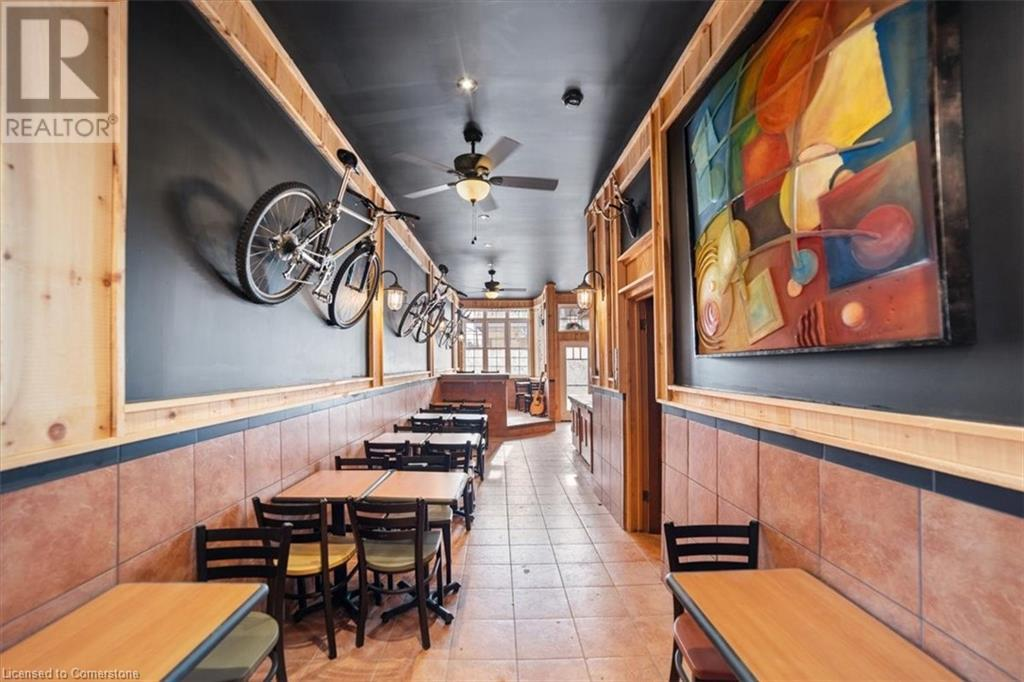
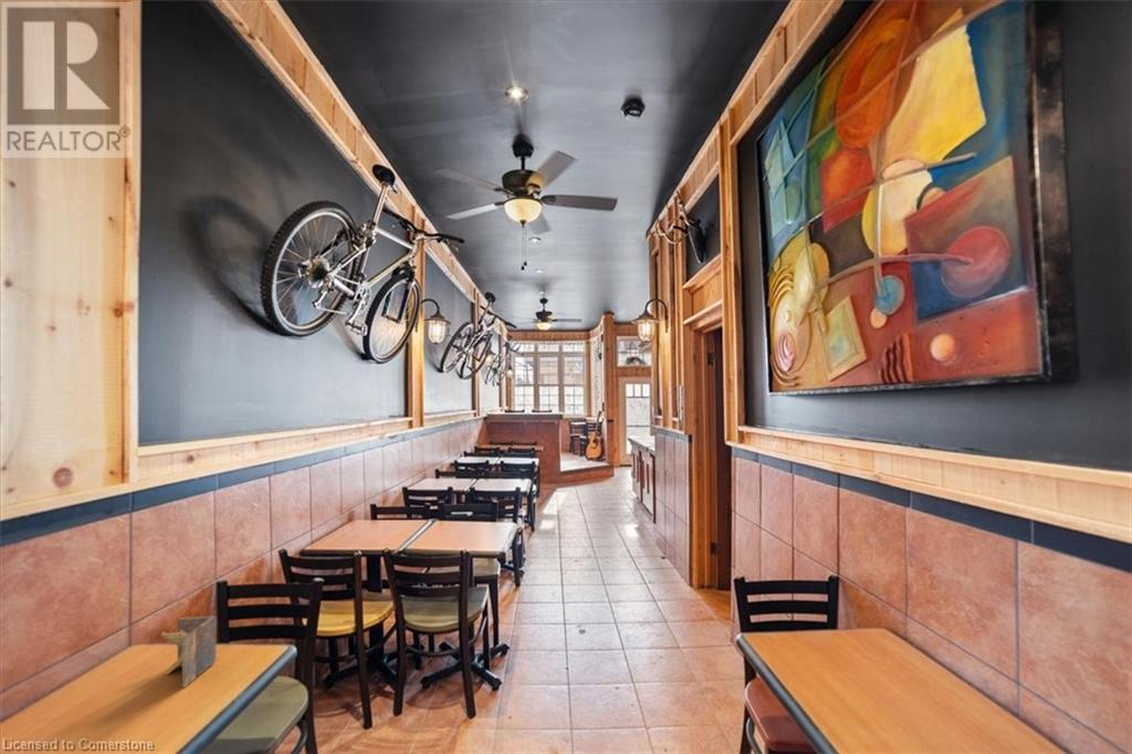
+ napkin holder (180, 648)
